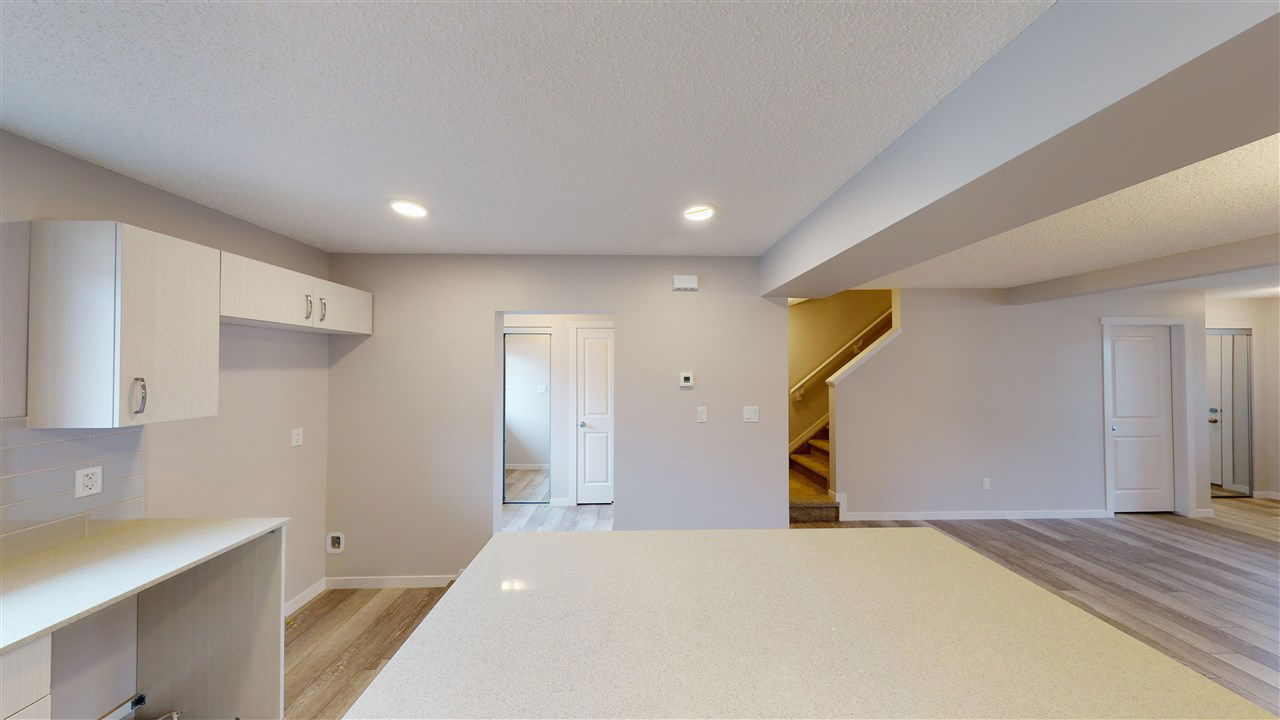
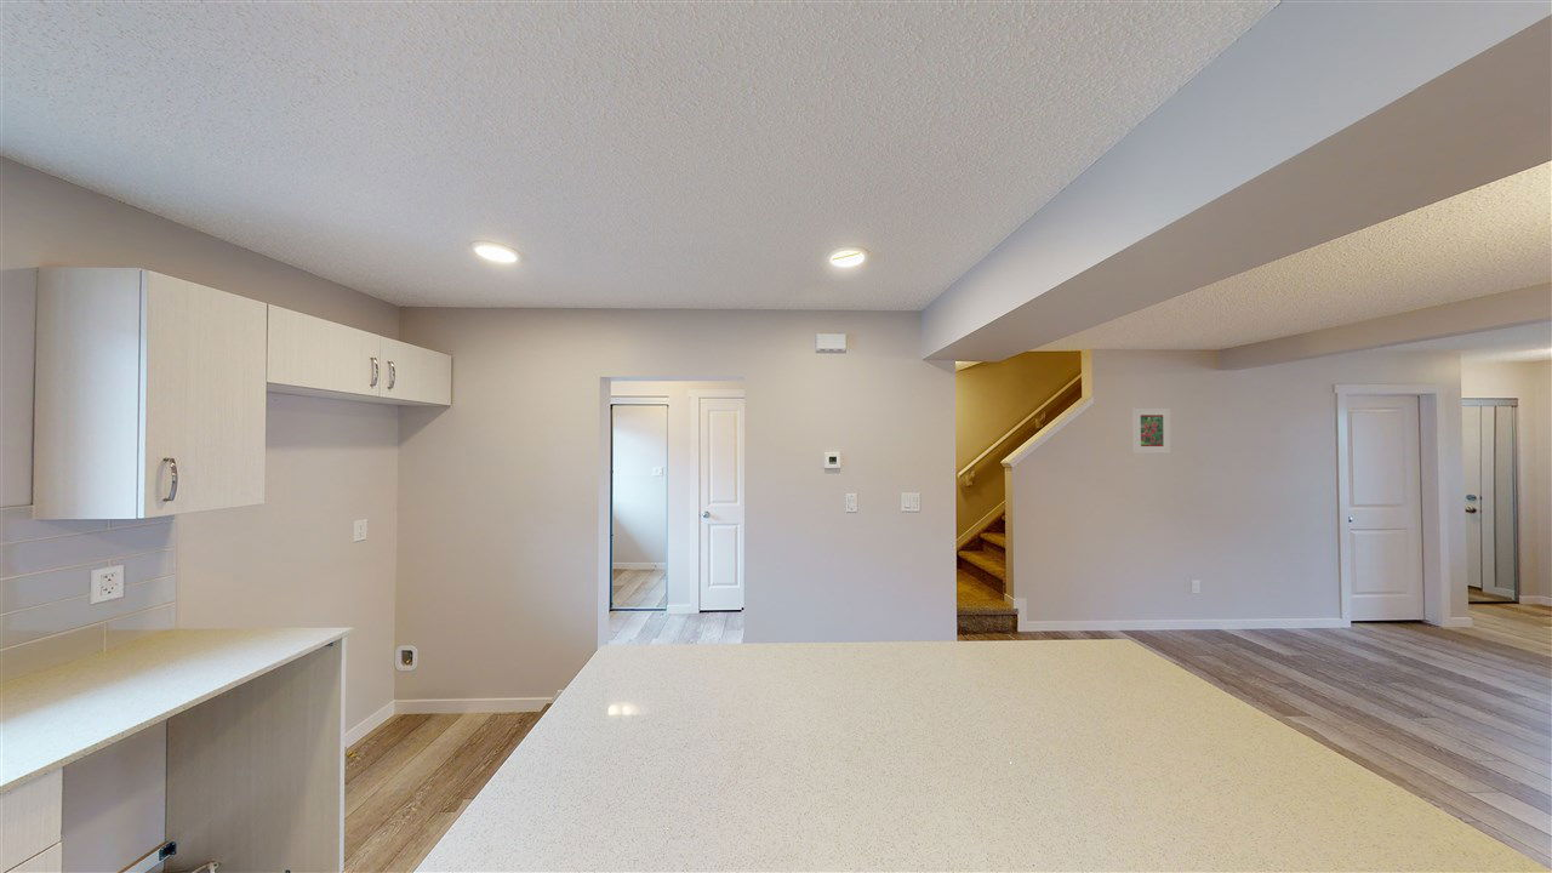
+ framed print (1151, 430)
